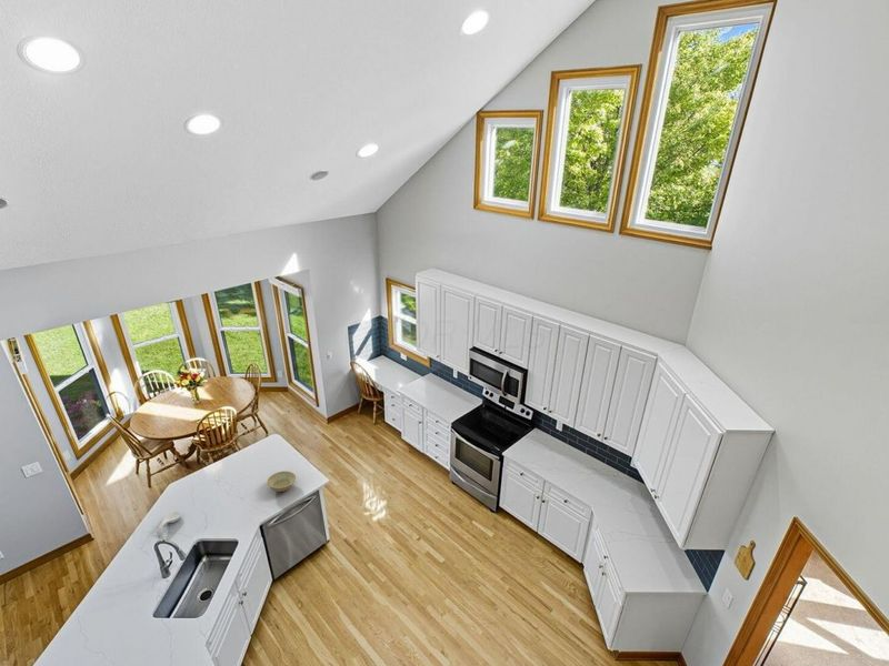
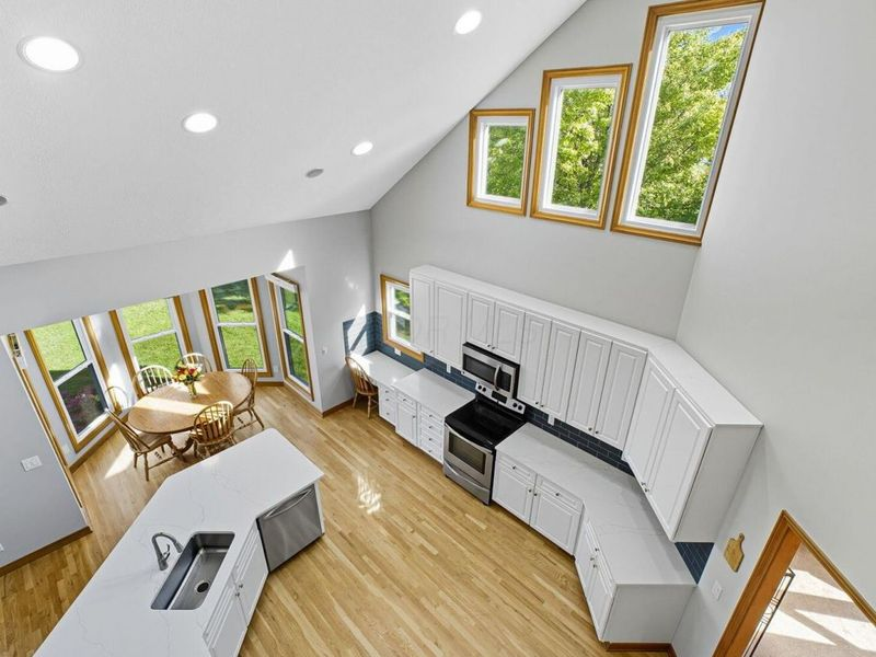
- dish (281, 483)
- spoon rest (168, 521)
